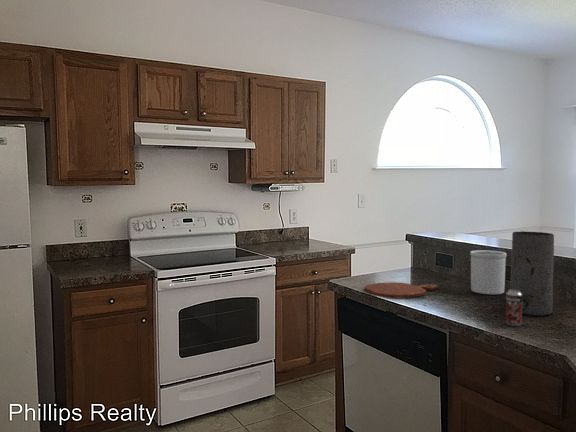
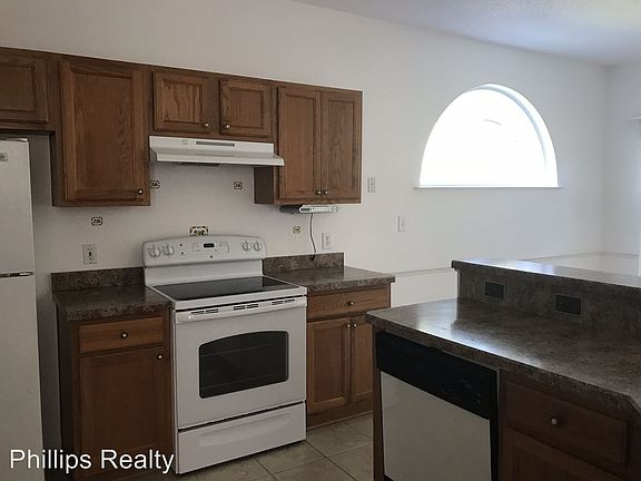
- utensil holder (487, 271)
- beverage can (513, 307)
- cutting board (404, 288)
- vase (531, 272)
